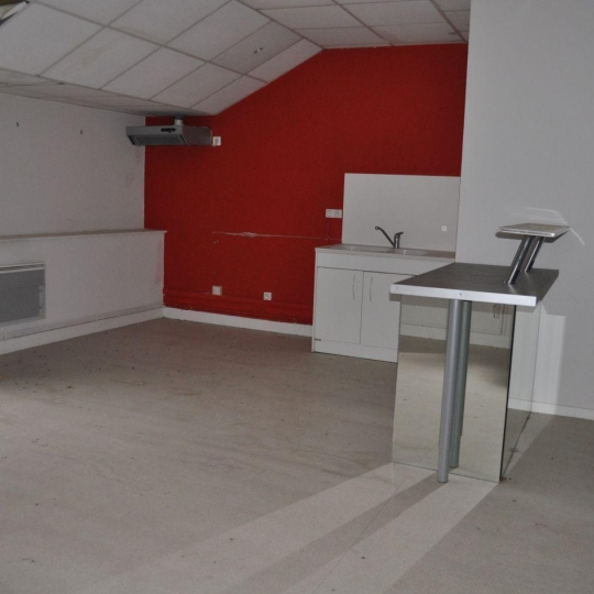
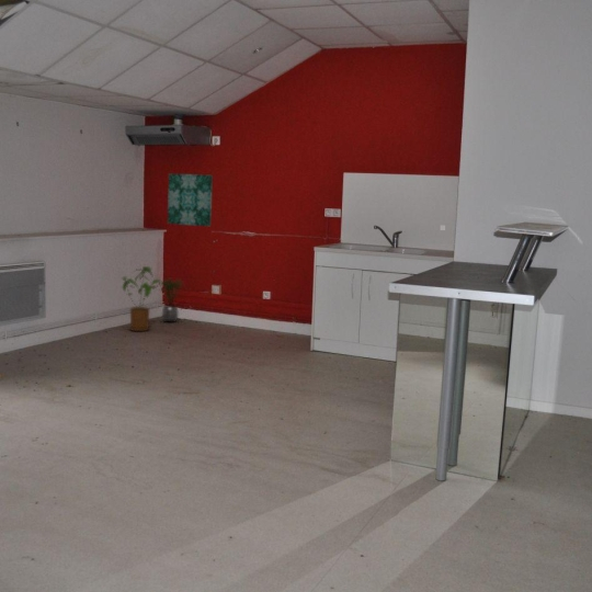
+ potted plant (169, 299)
+ house plant (143, 299)
+ wall art (190, 200)
